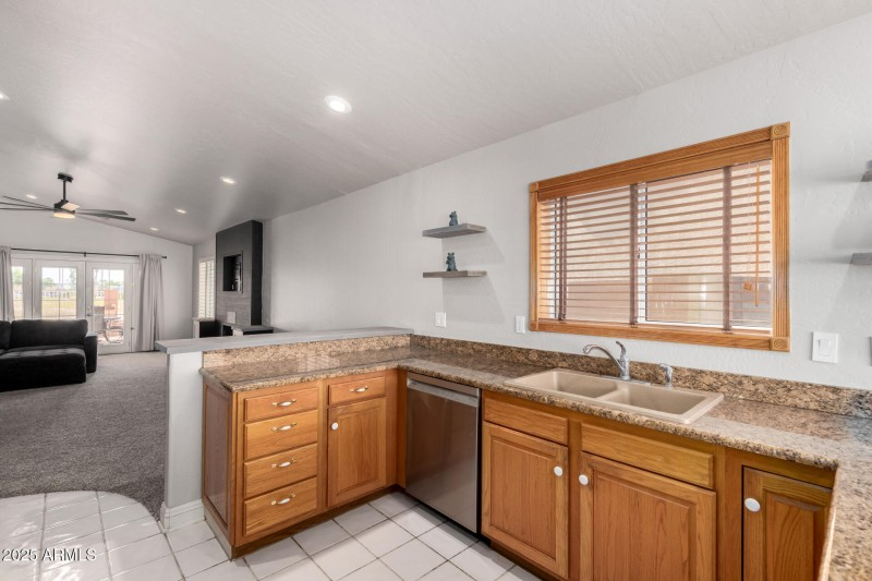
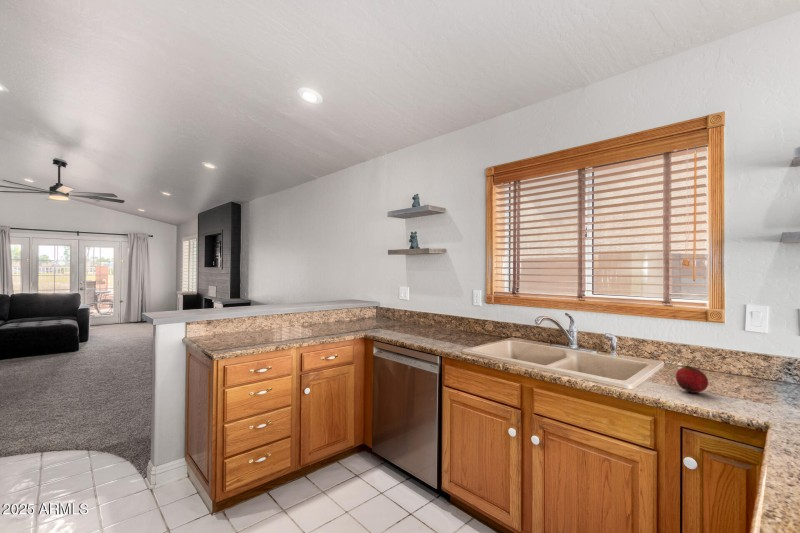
+ fruit (691, 378)
